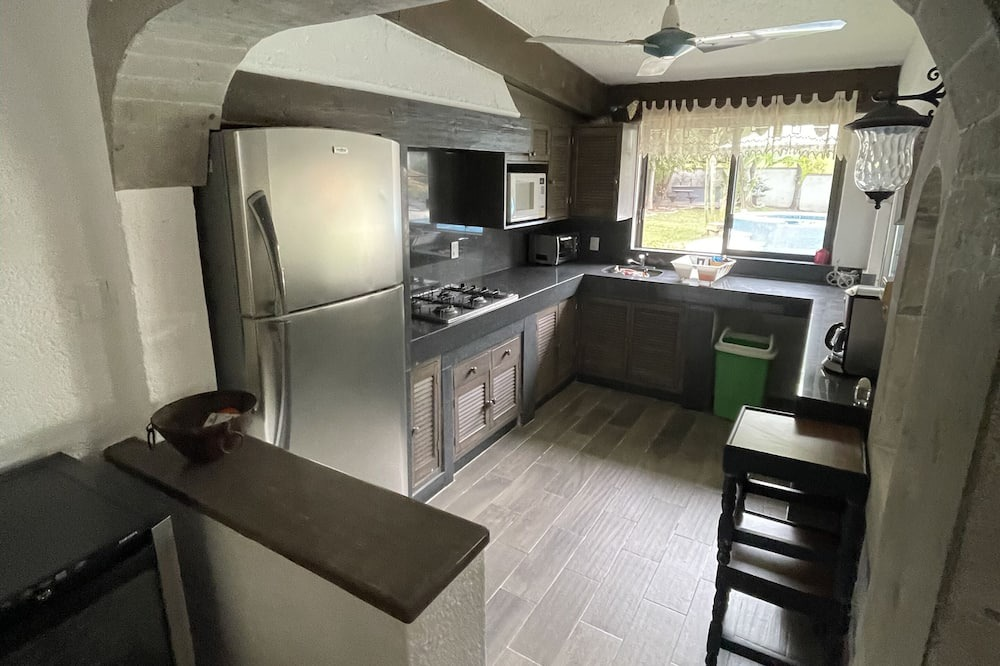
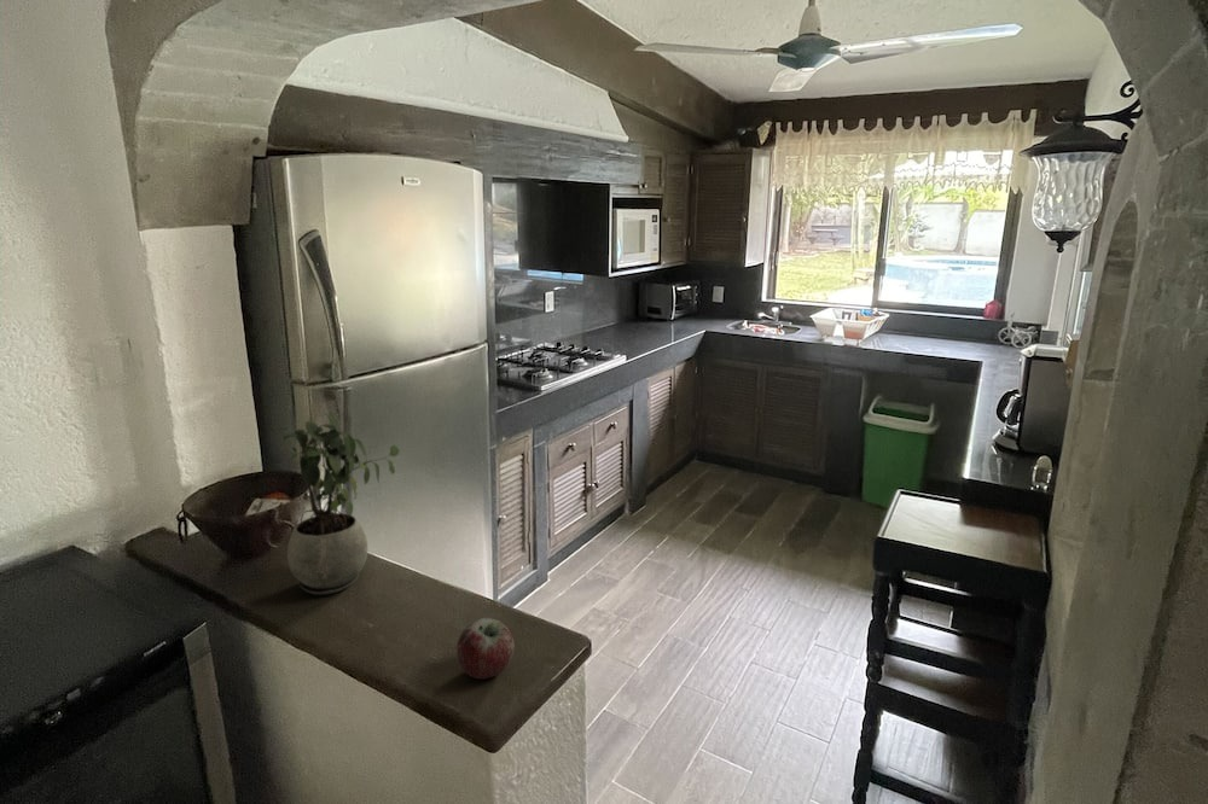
+ potted plant (338, 496)
+ apple (486, 648)
